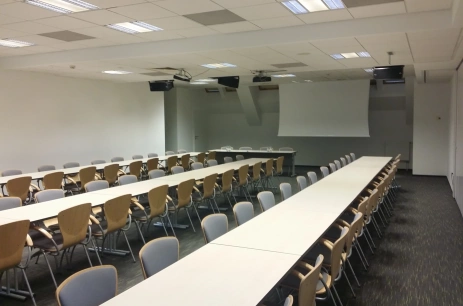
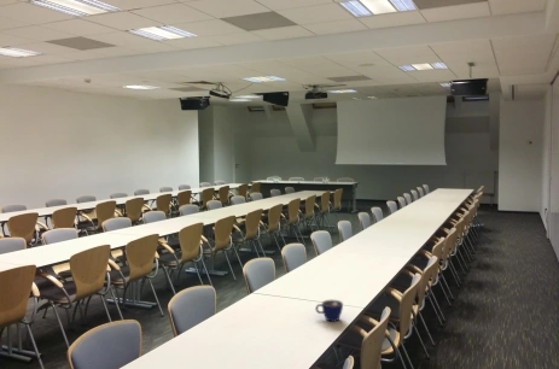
+ cup (328, 310)
